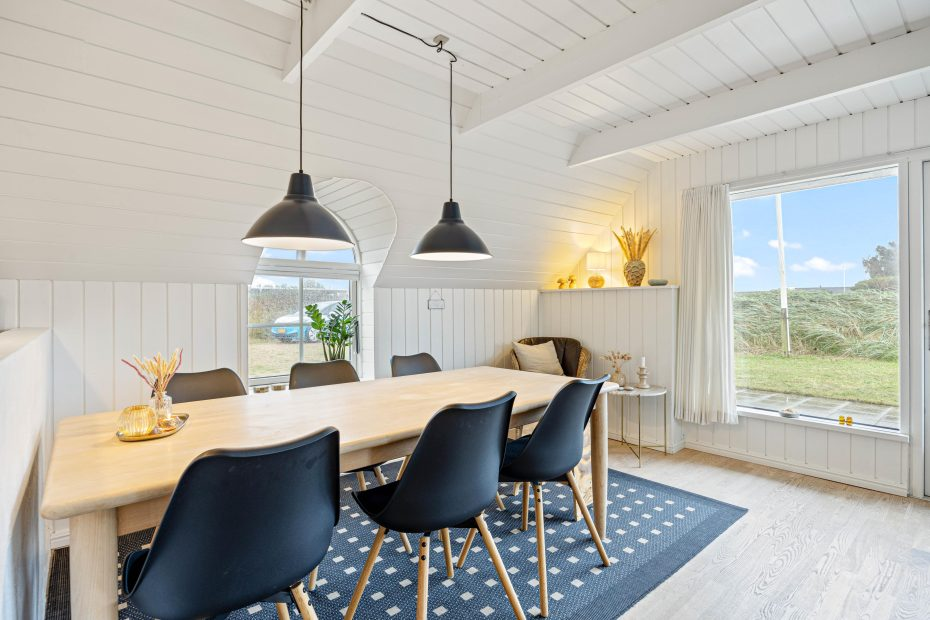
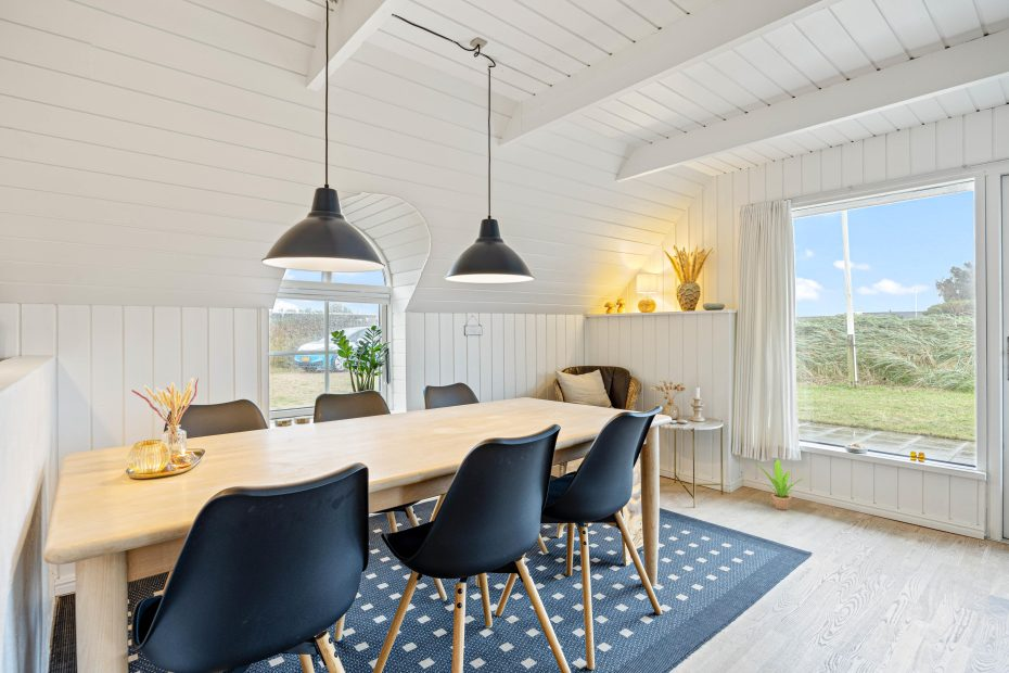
+ potted plant (782, 485)
